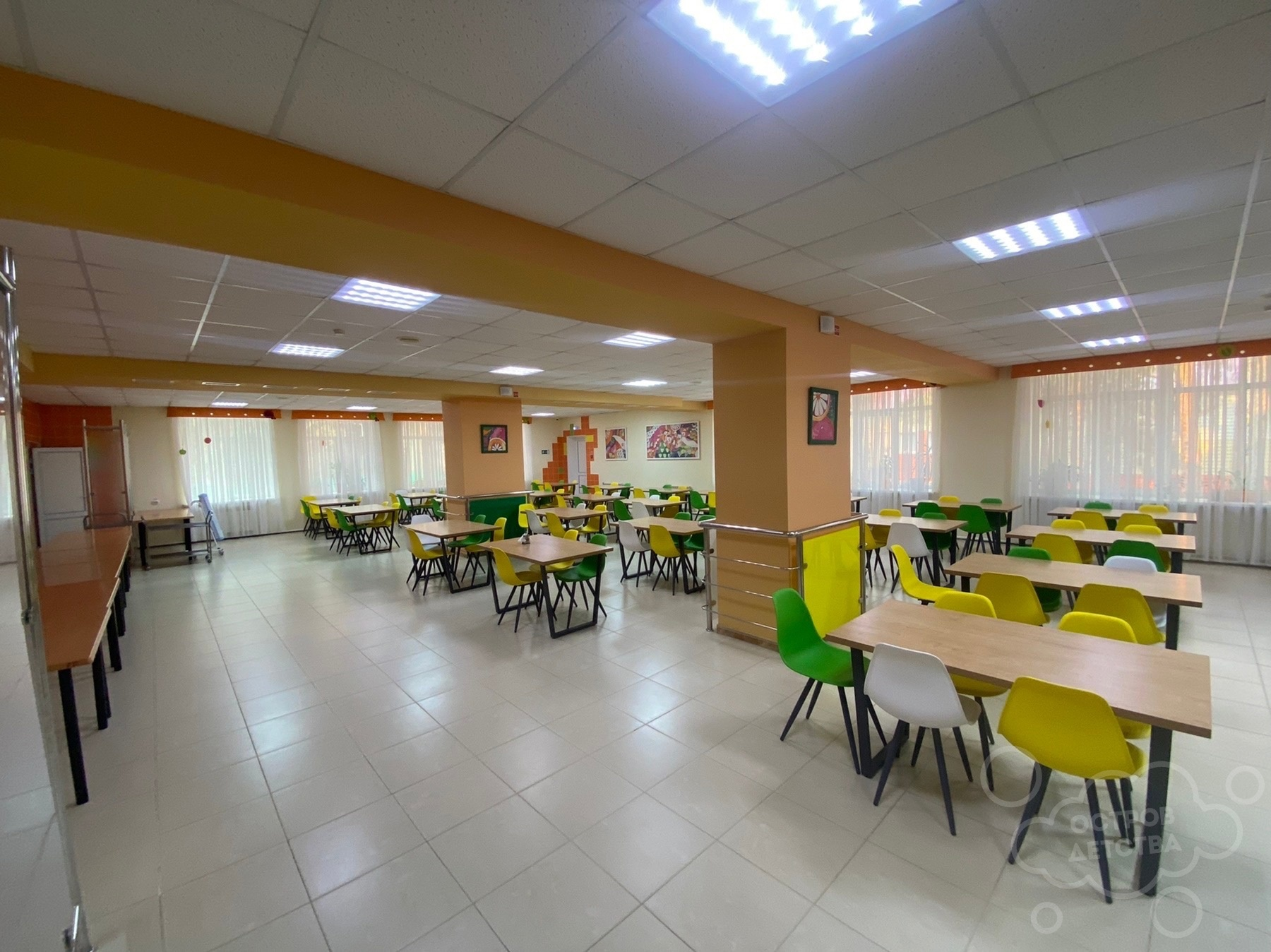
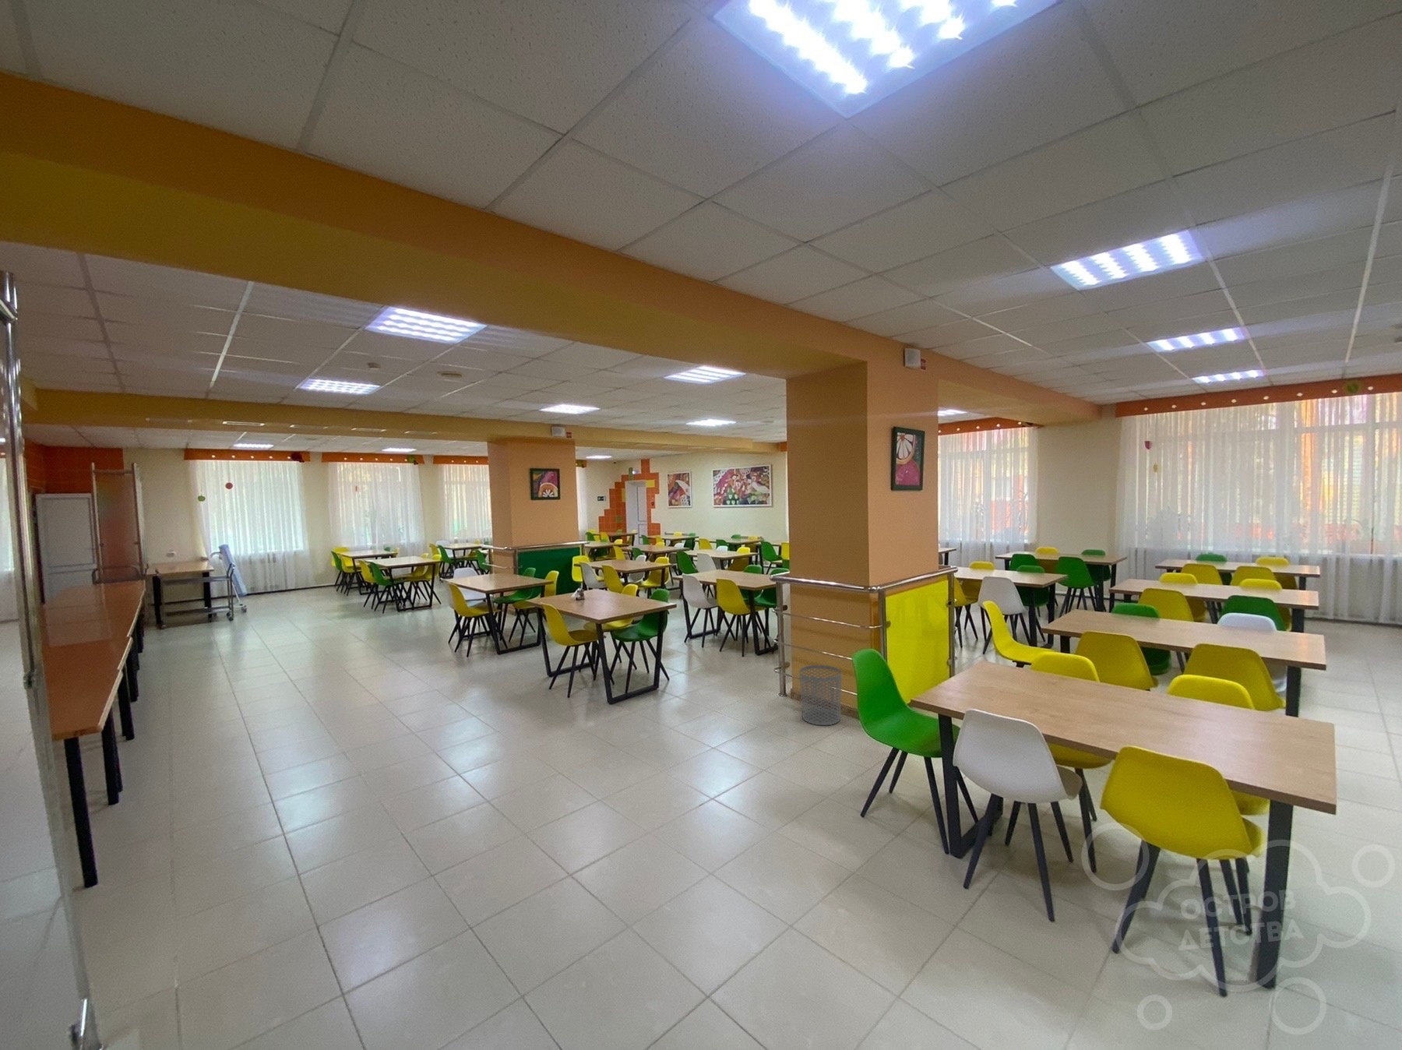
+ waste bin (821, 694)
